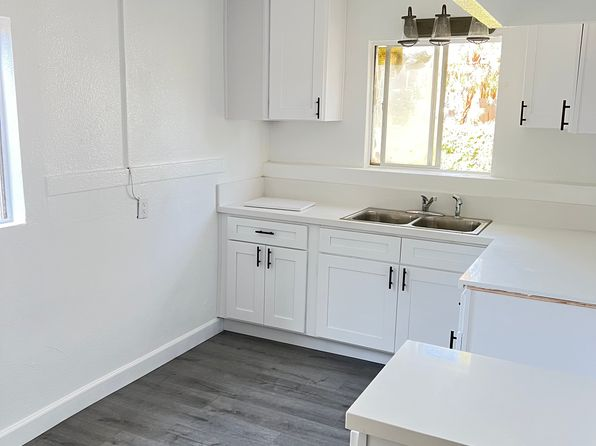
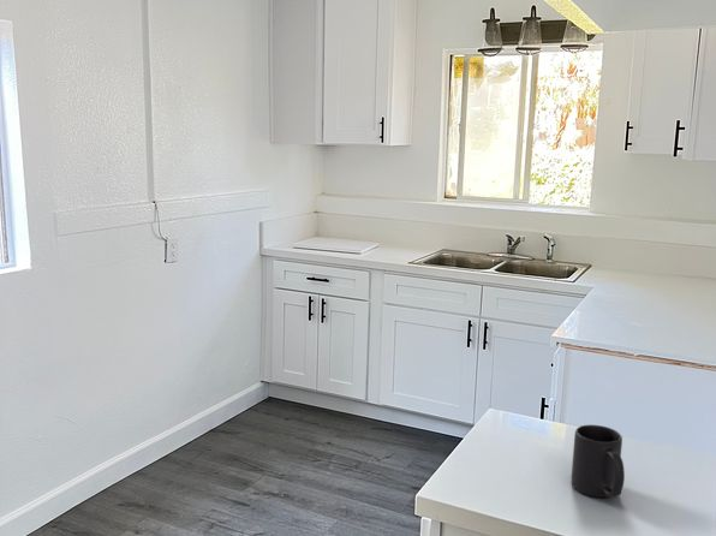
+ mug (602, 465)
